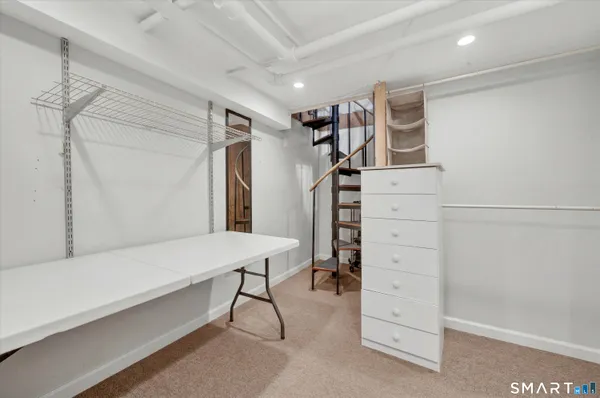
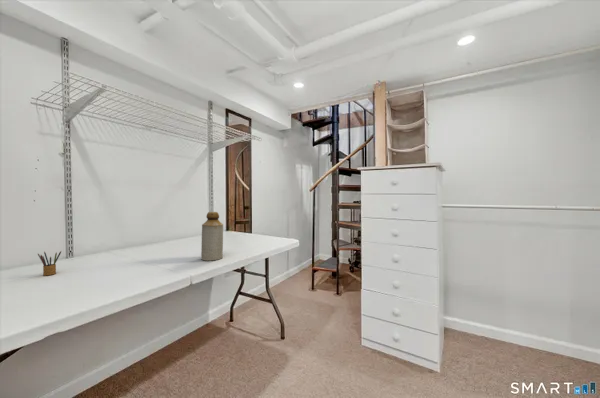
+ bottle (212, 235)
+ pencil box (50, 262)
